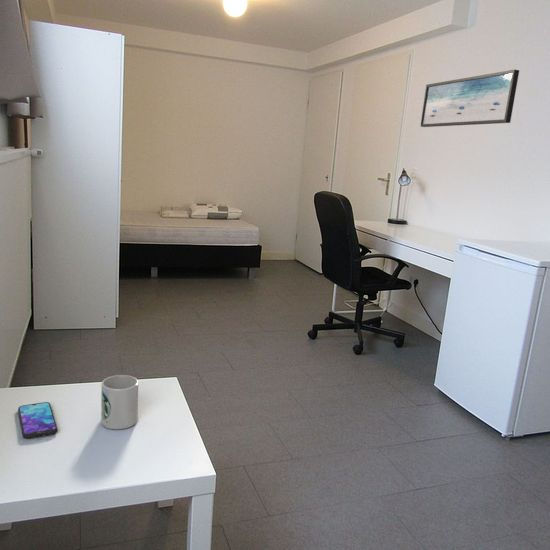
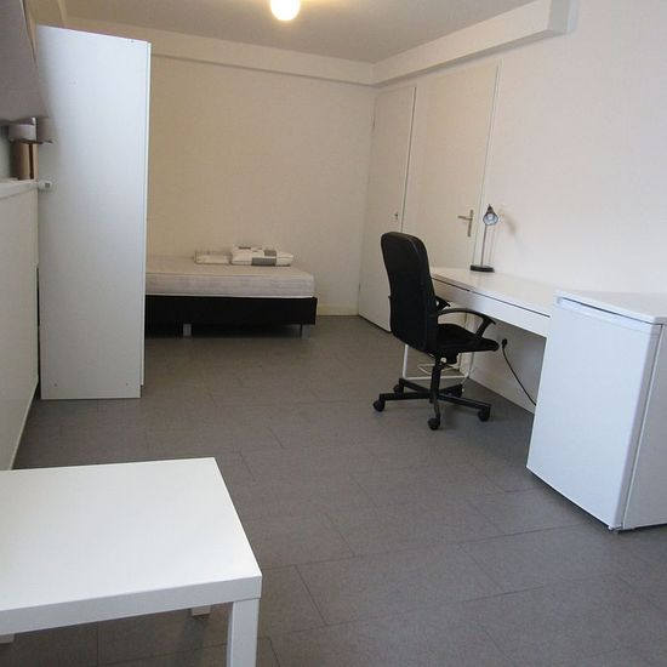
- wall art (464, 101)
- smartphone (37, 419)
- mug (117, 398)
